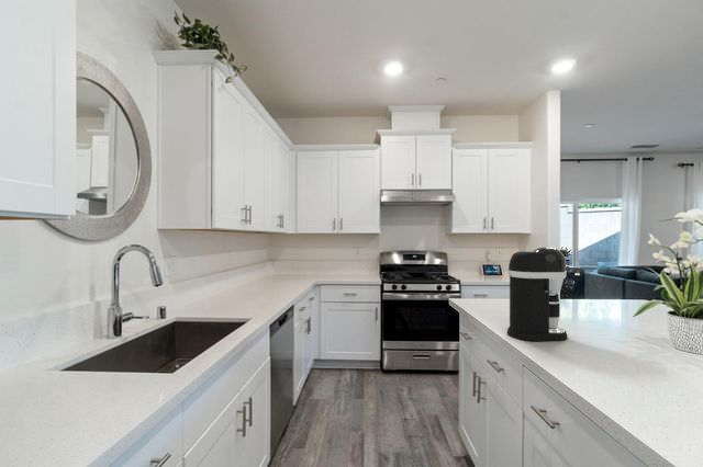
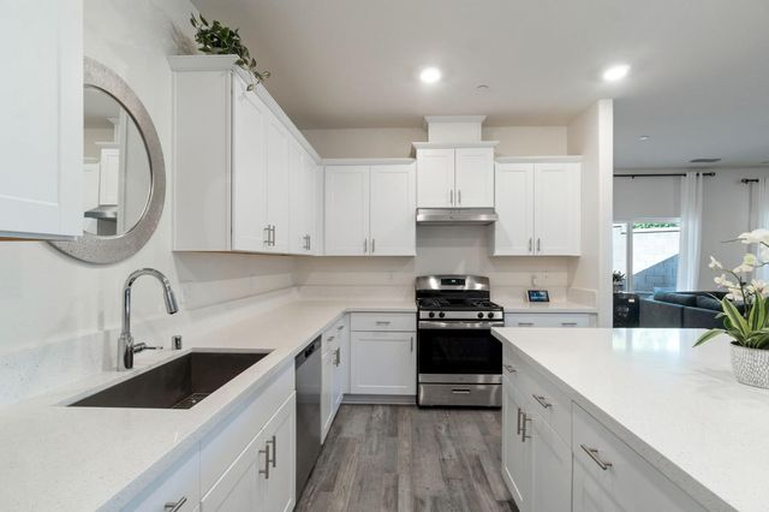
- coffee maker (536, 291)
